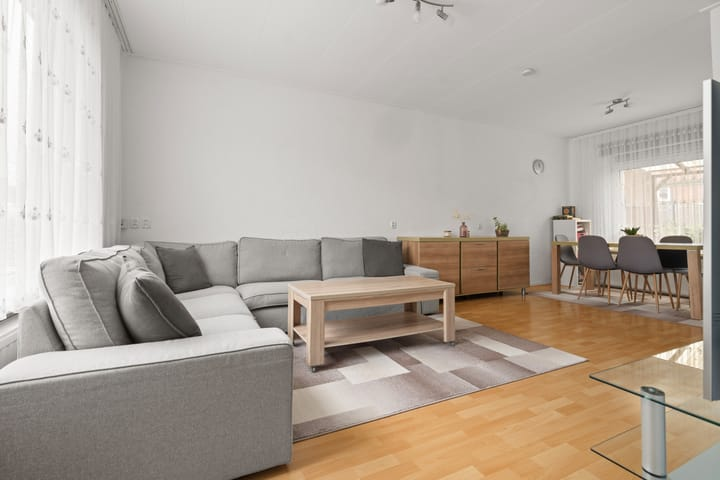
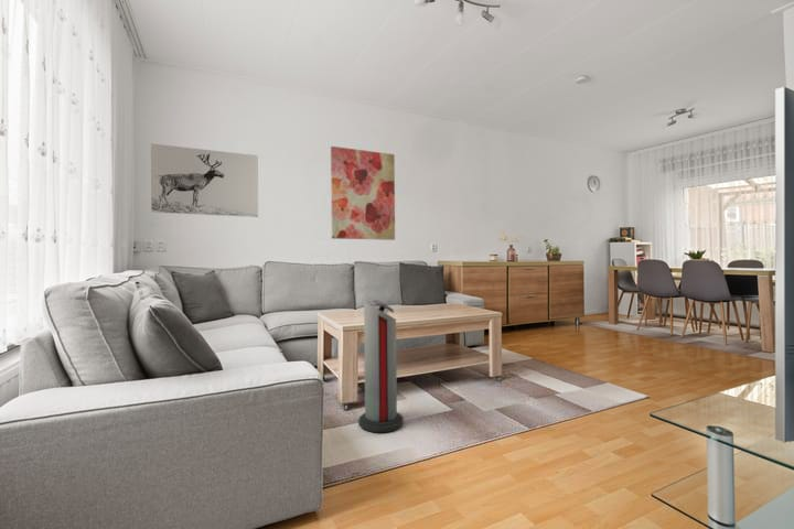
+ air purifier (380, 360)
+ wall art (207, 182)
+ wall art (364, 194)
